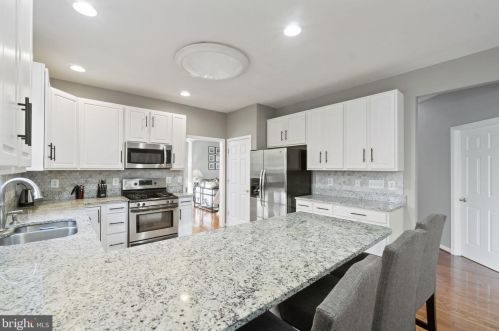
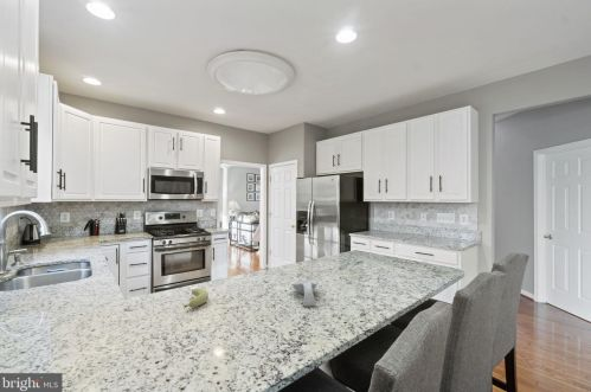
+ fruit (197, 297)
+ spoon rest (306, 288)
